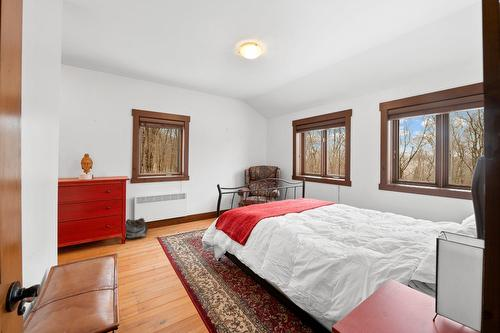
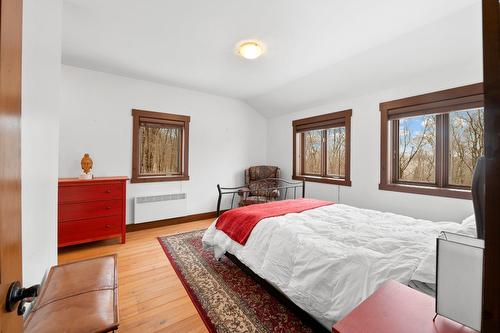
- backpack (135, 227)
